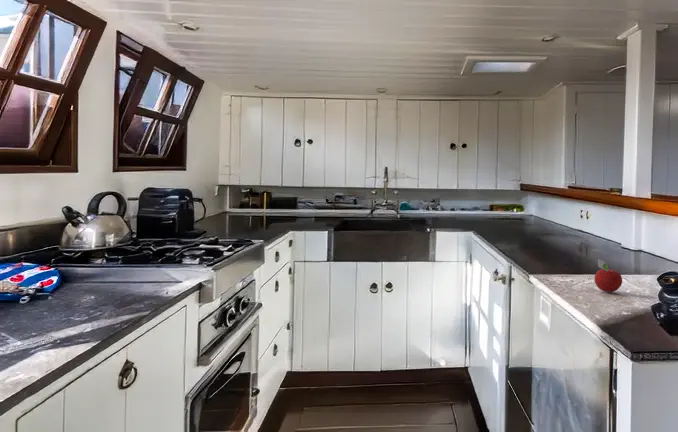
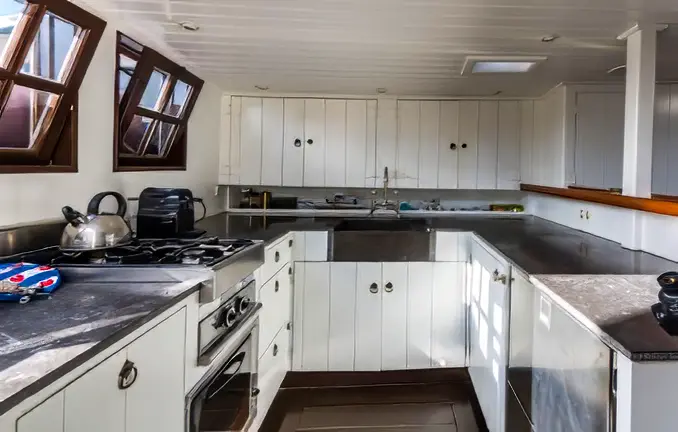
- fruit (608, 275)
